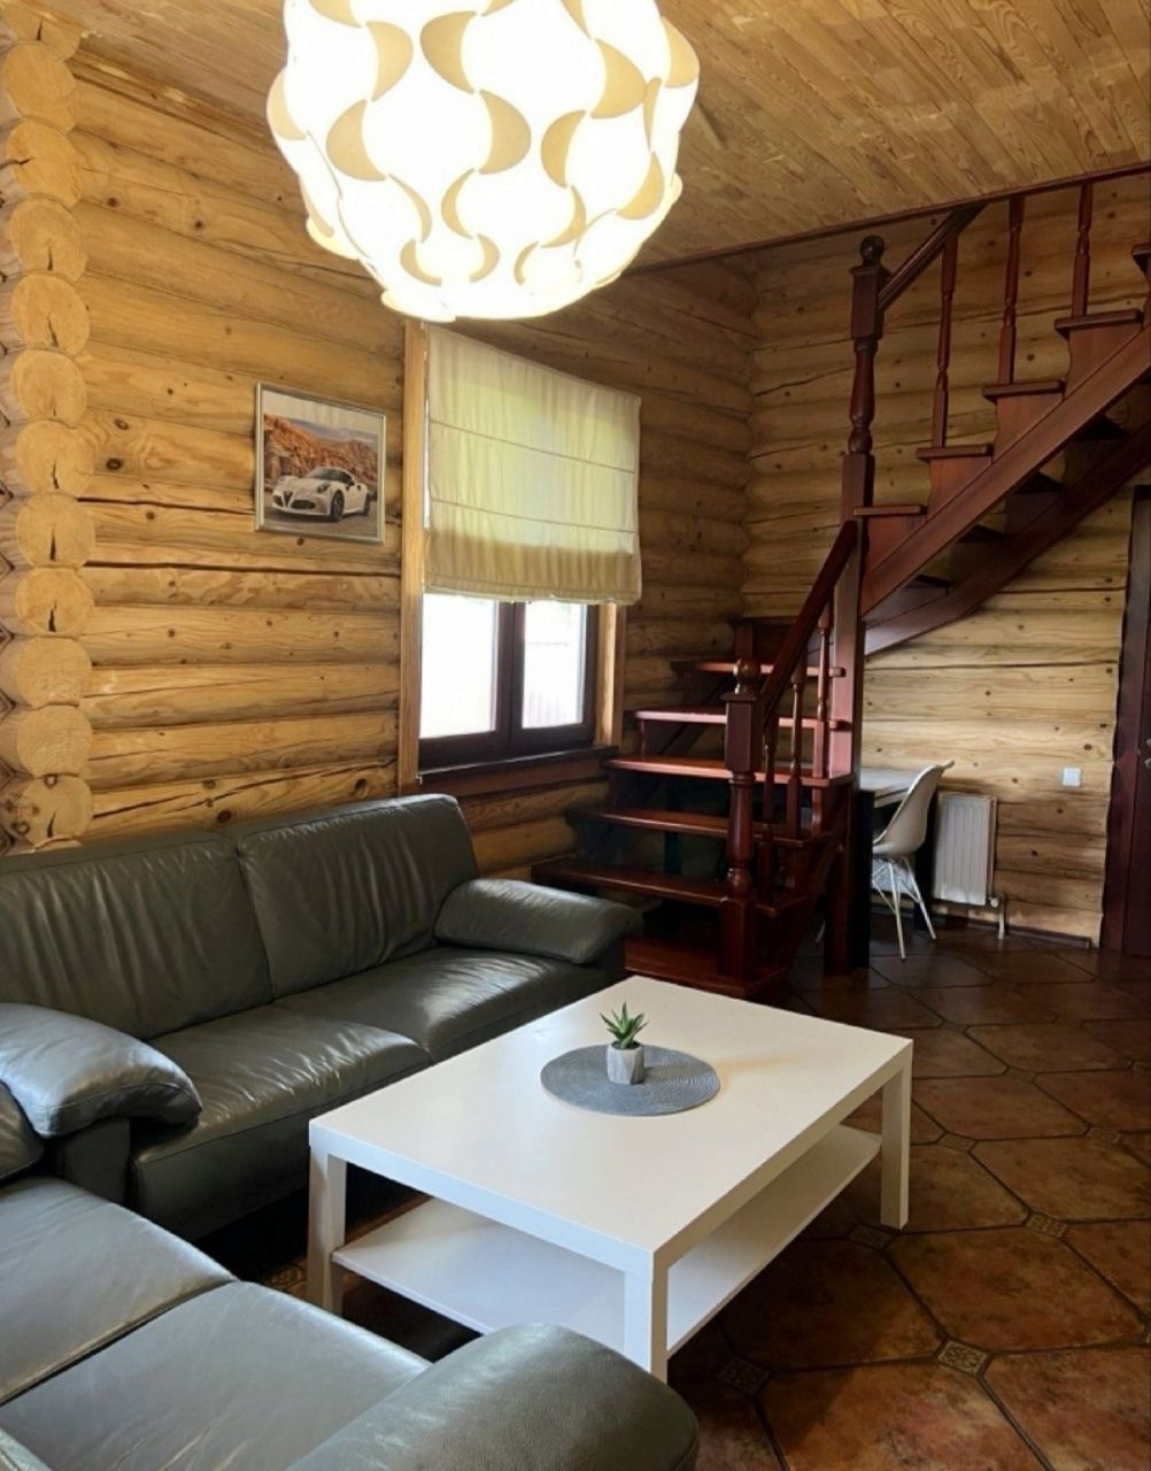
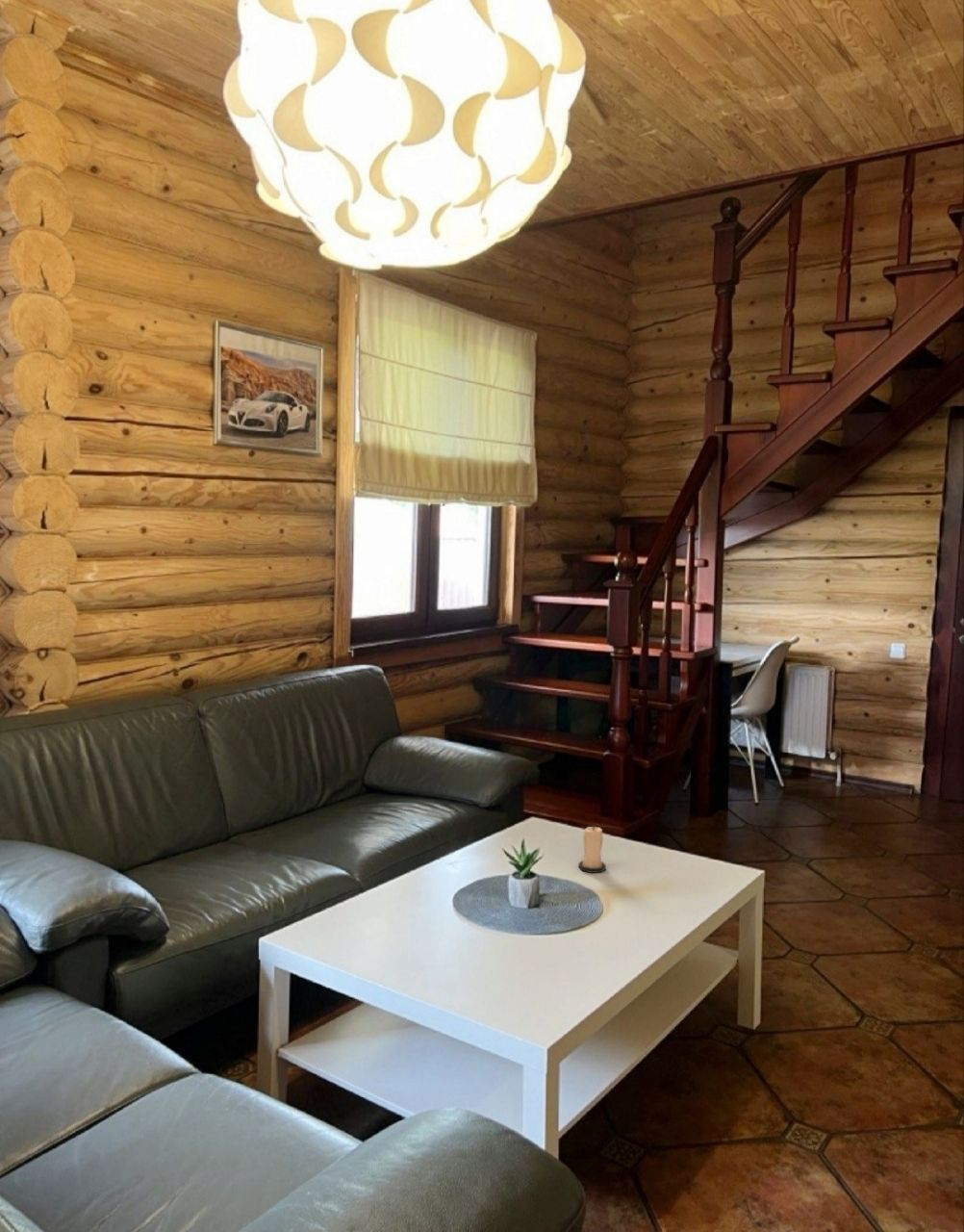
+ candle (593, 846)
